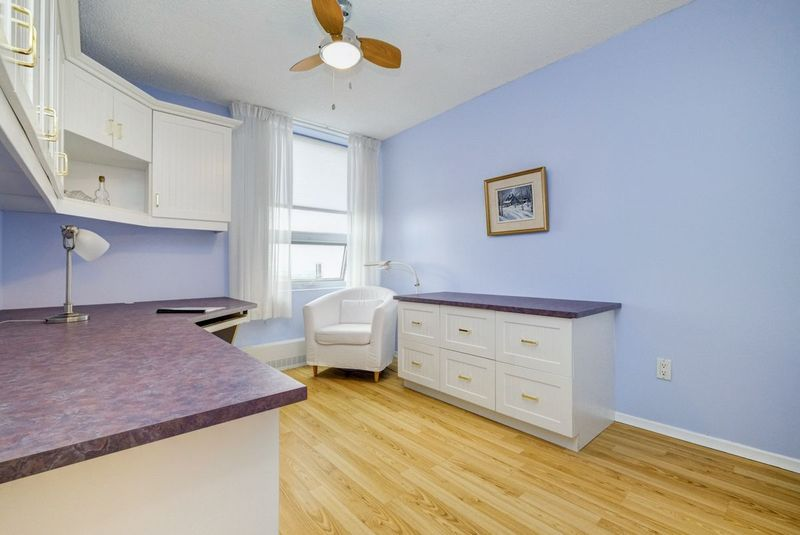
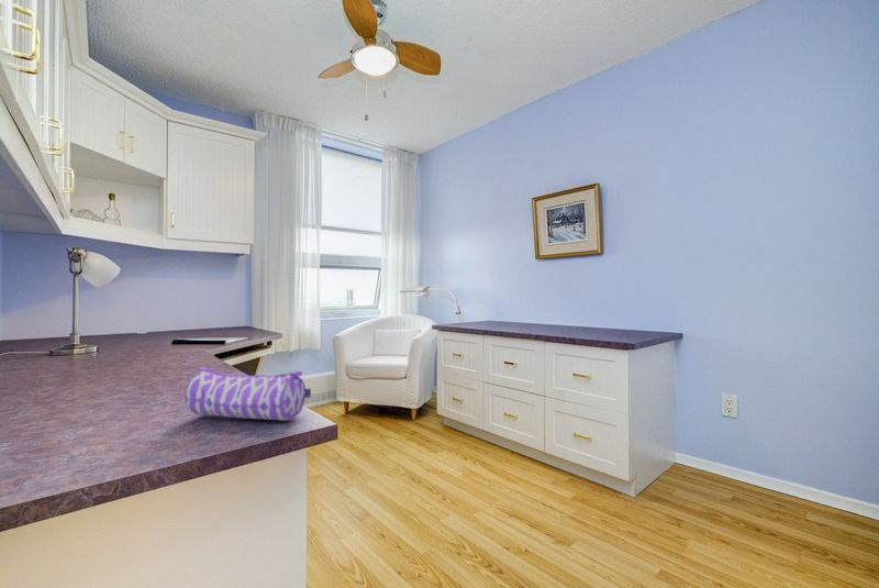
+ pencil case (247, 392)
